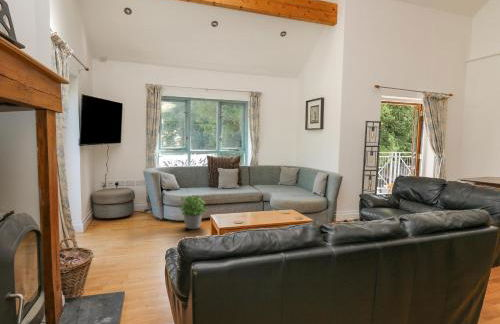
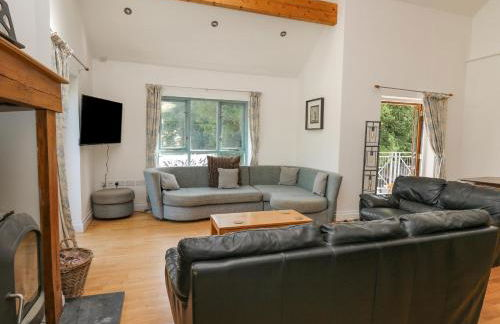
- potted plant (193, 211)
